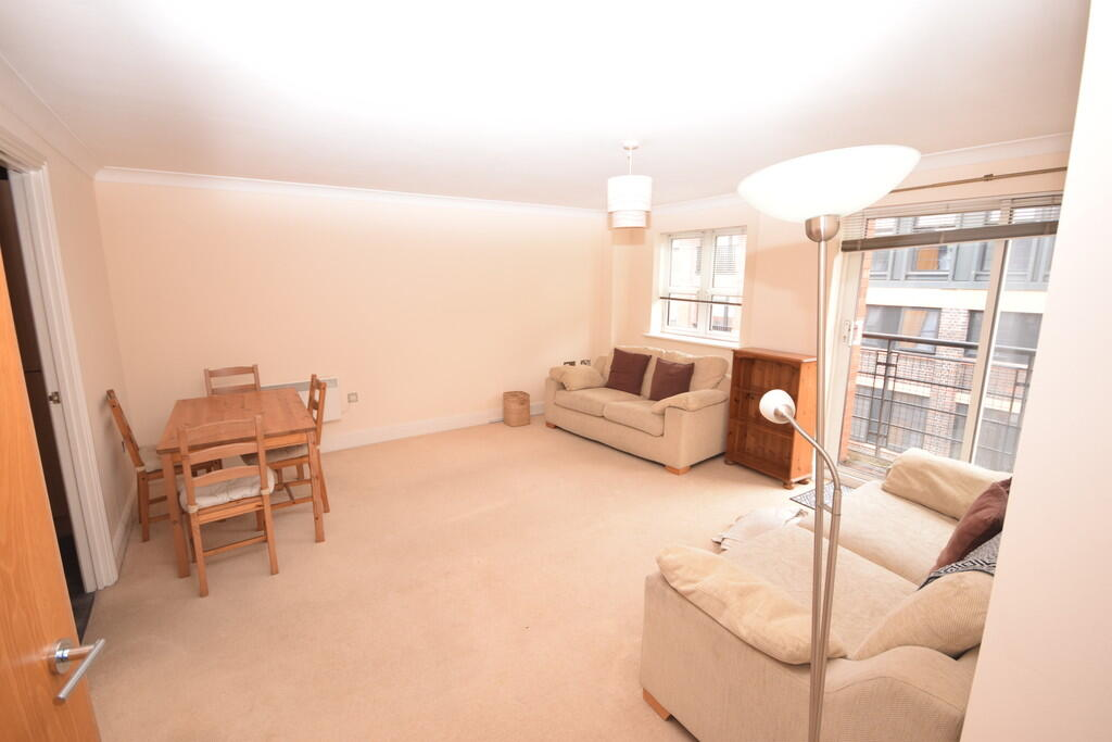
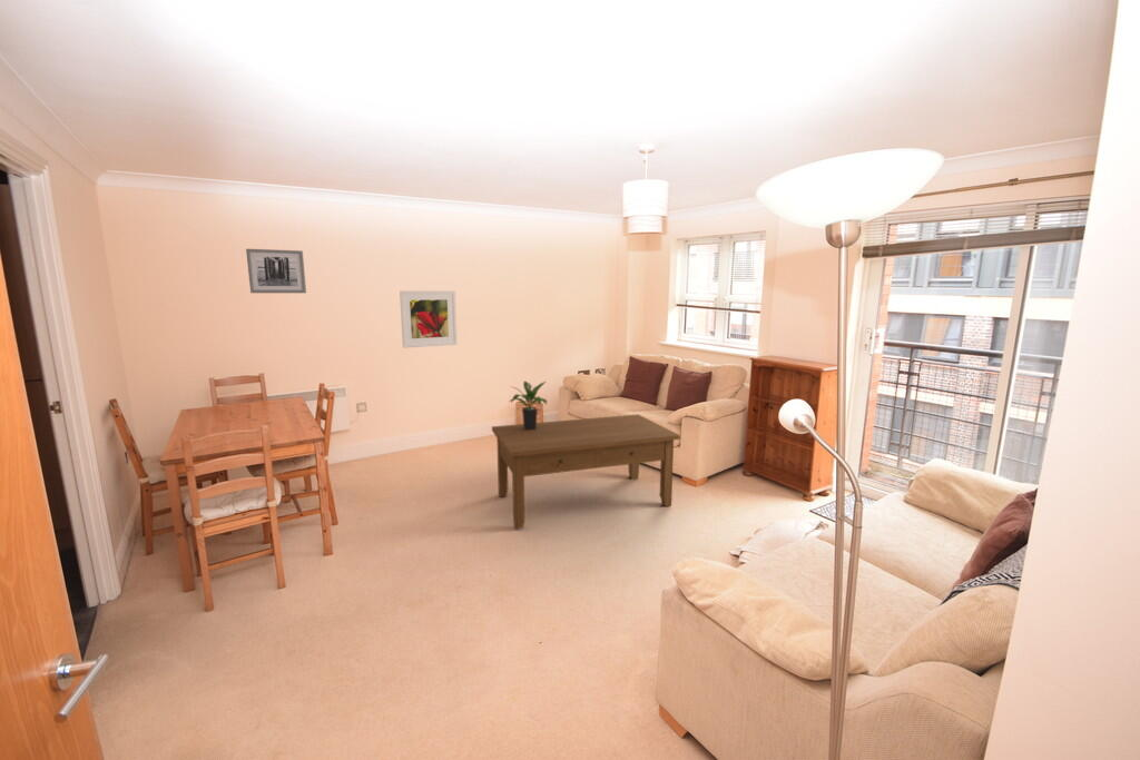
+ potted plant (528, 405)
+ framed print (429, 318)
+ coffee table (582, 465)
+ wall art (276, 272)
